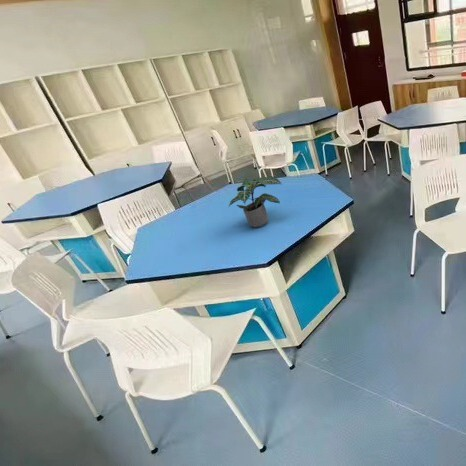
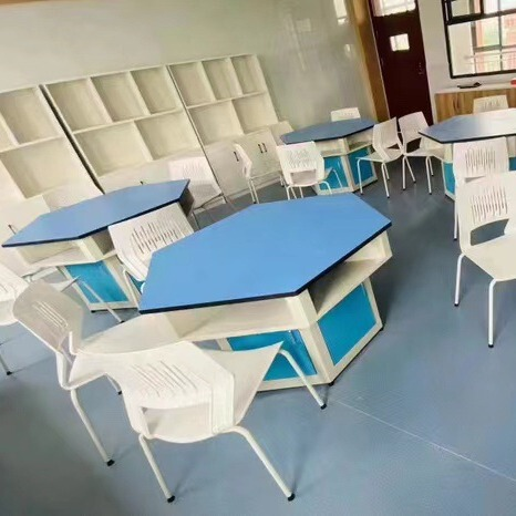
- potted plant (256, 201)
